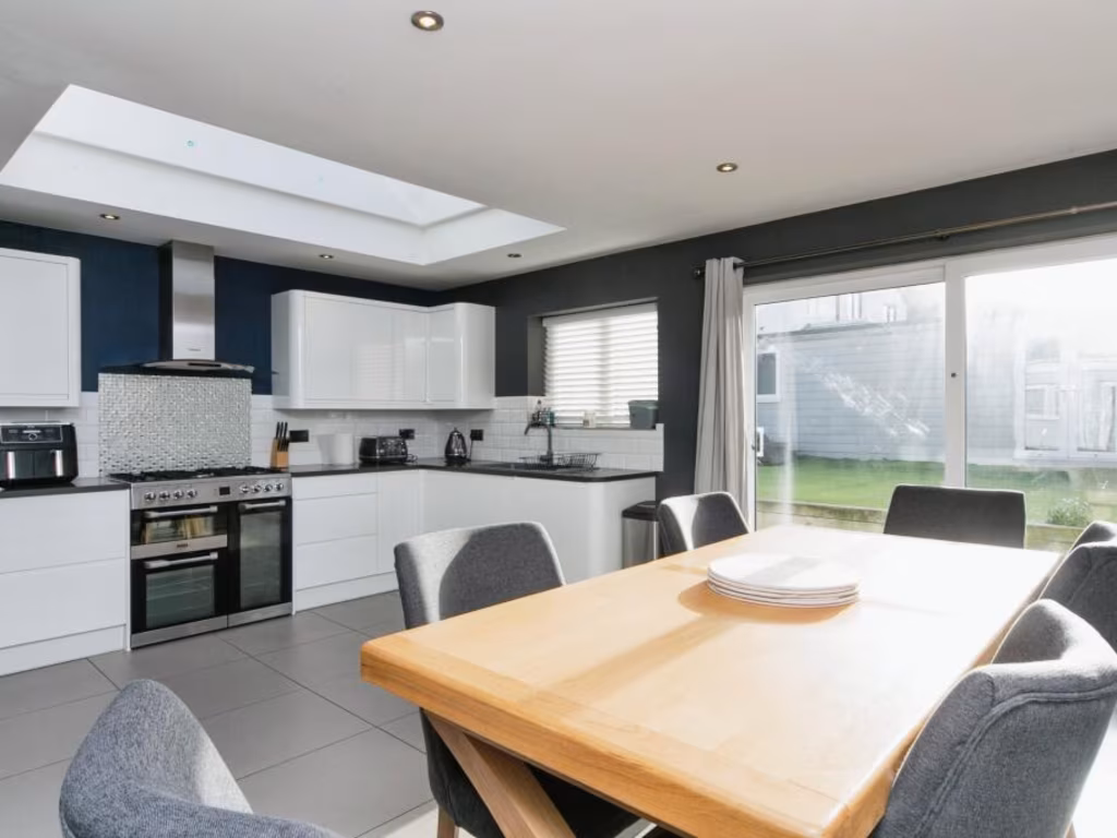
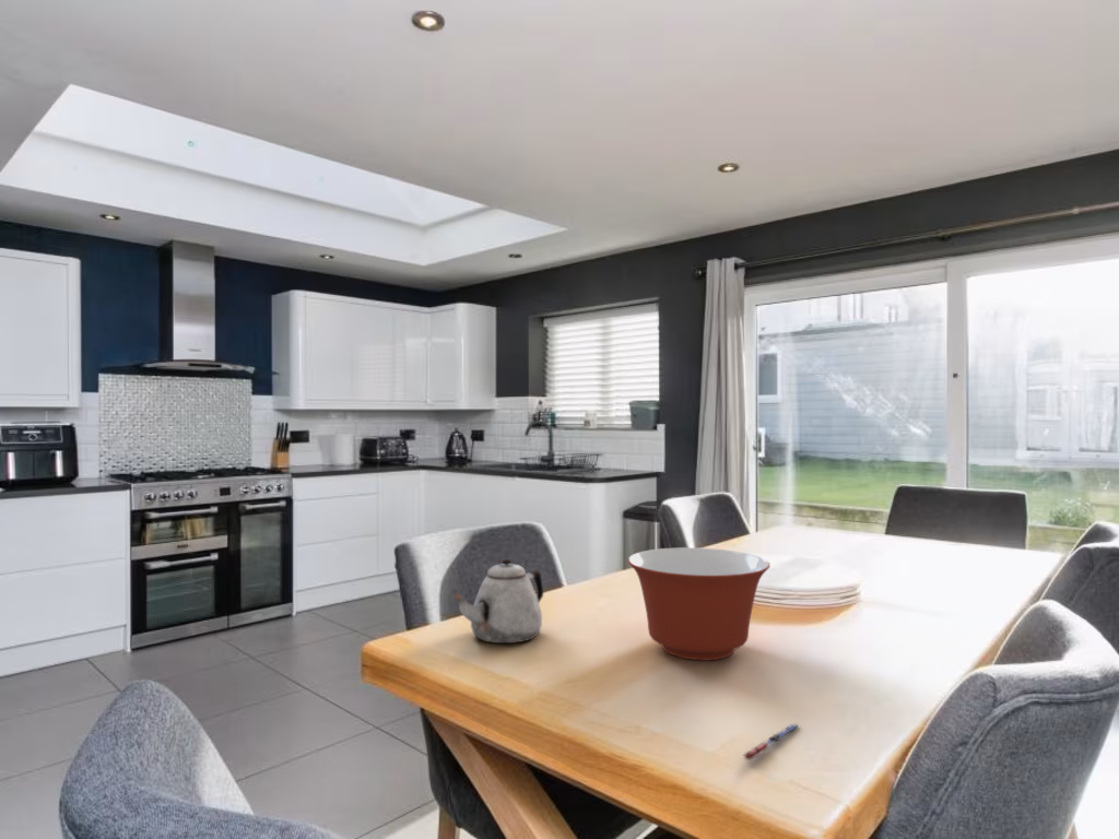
+ mixing bowl (697, 604)
+ teapot (500, 598)
+ pen (773, 738)
